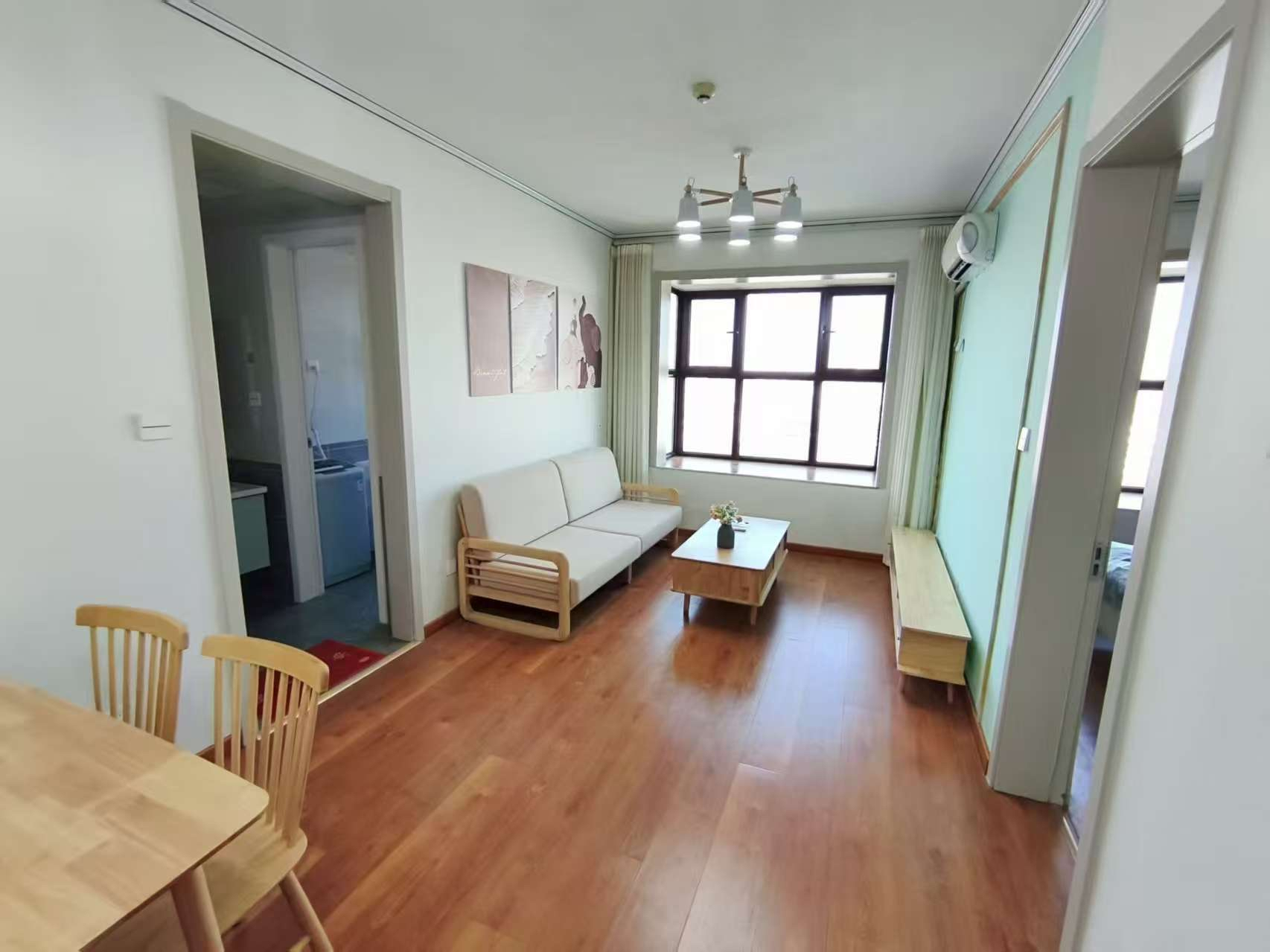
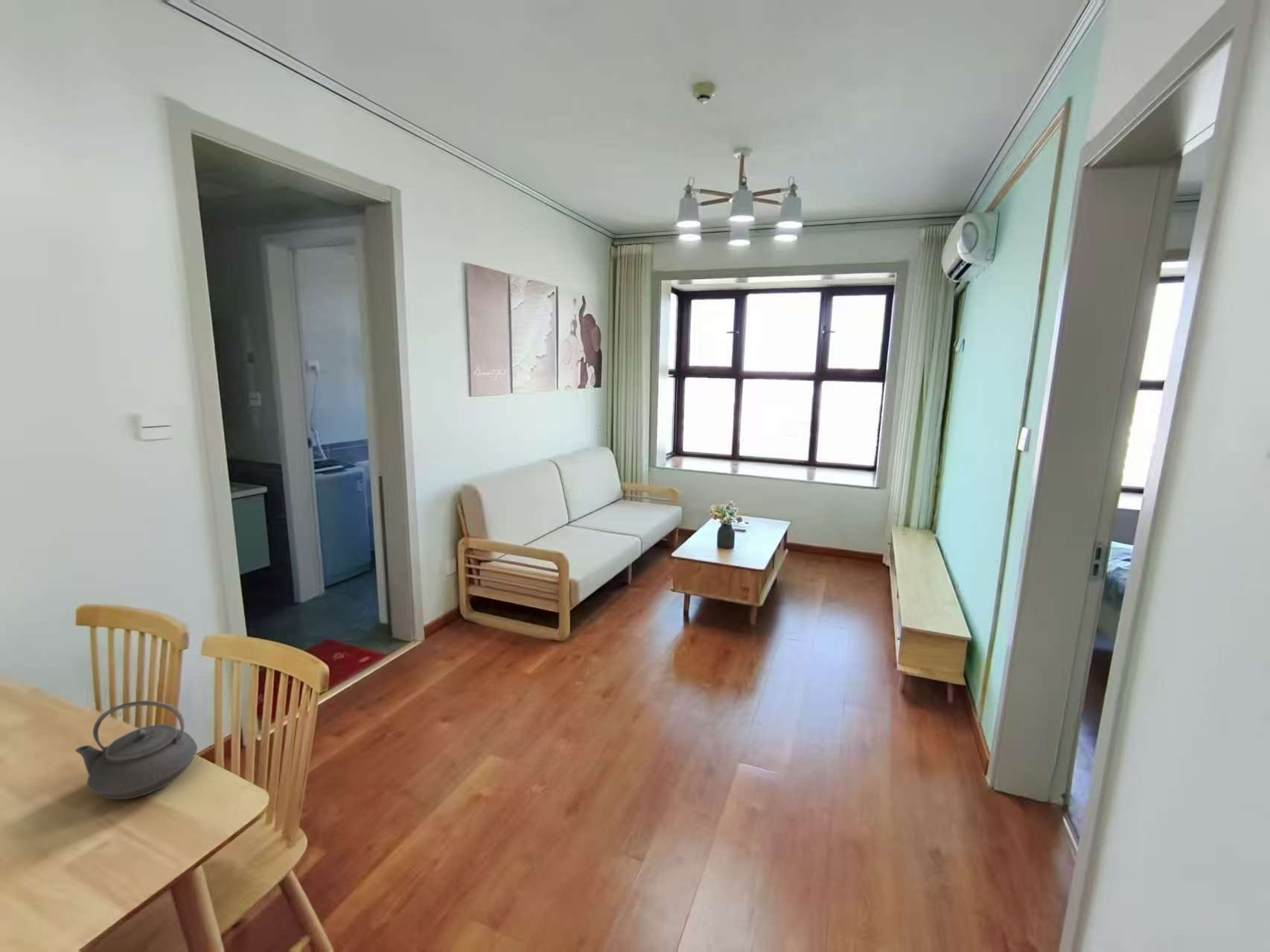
+ teapot (134, 742)
